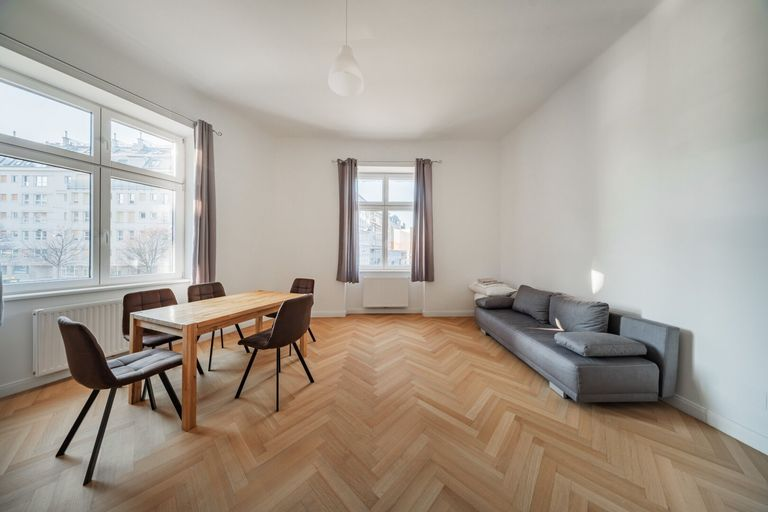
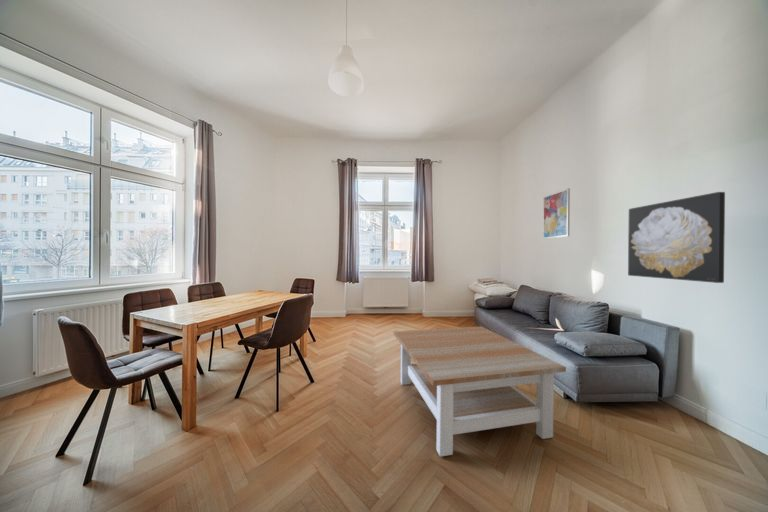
+ wall art (555, 215)
+ coffee table (463, 375)
+ wall art (669, 240)
